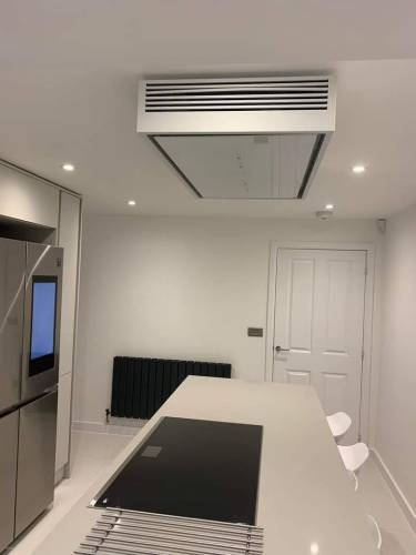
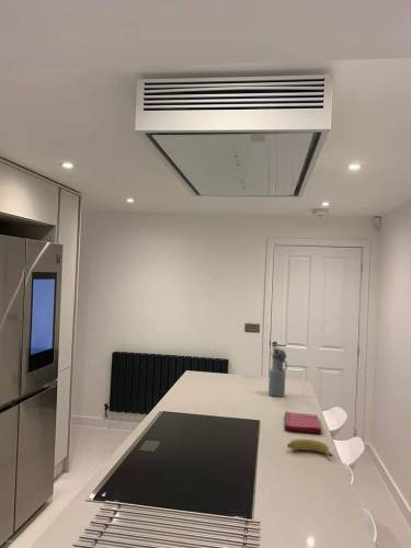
+ banana (308, 447)
+ dish towel (301, 421)
+ water bottle (277, 372)
